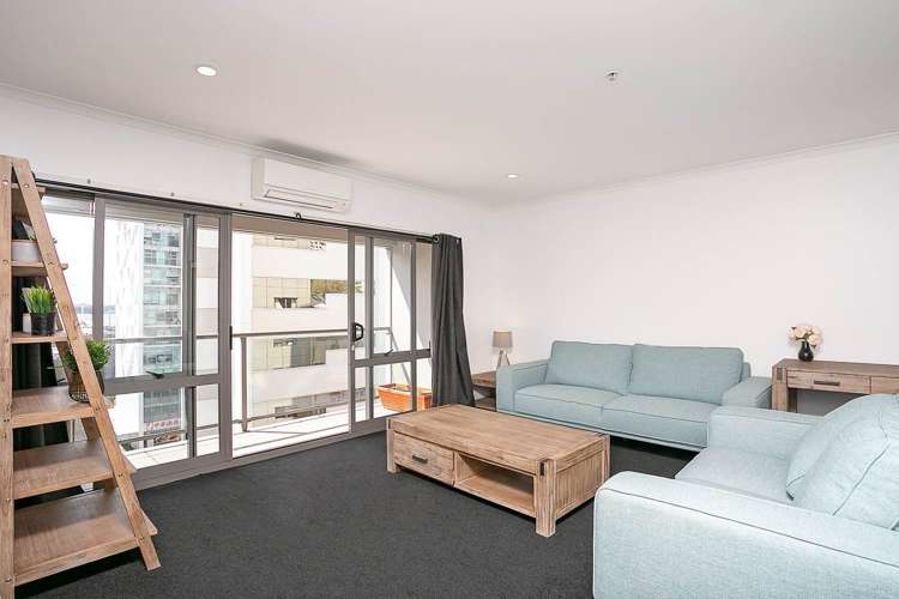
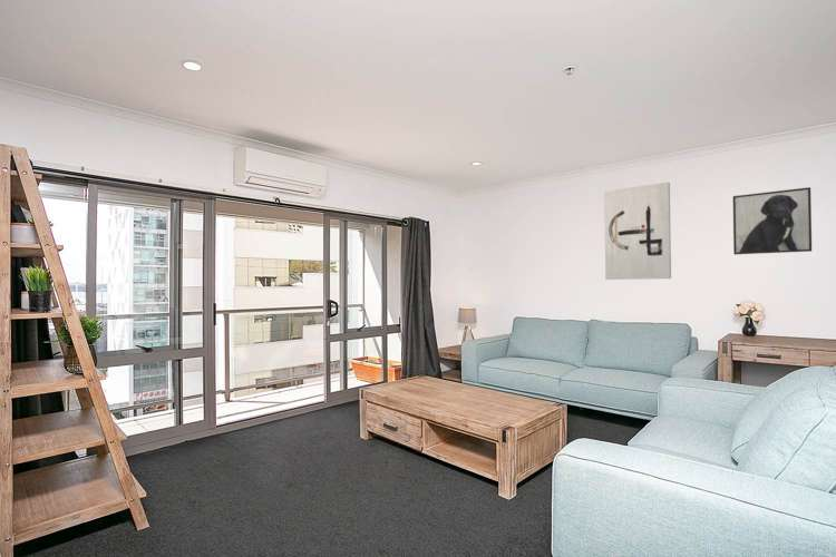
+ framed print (770, 222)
+ wall art (635, 233)
